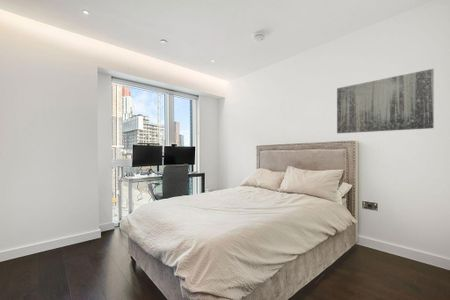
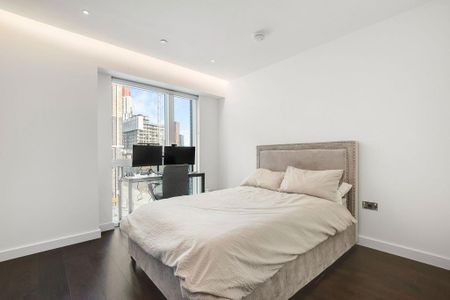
- wall art (378, 105)
